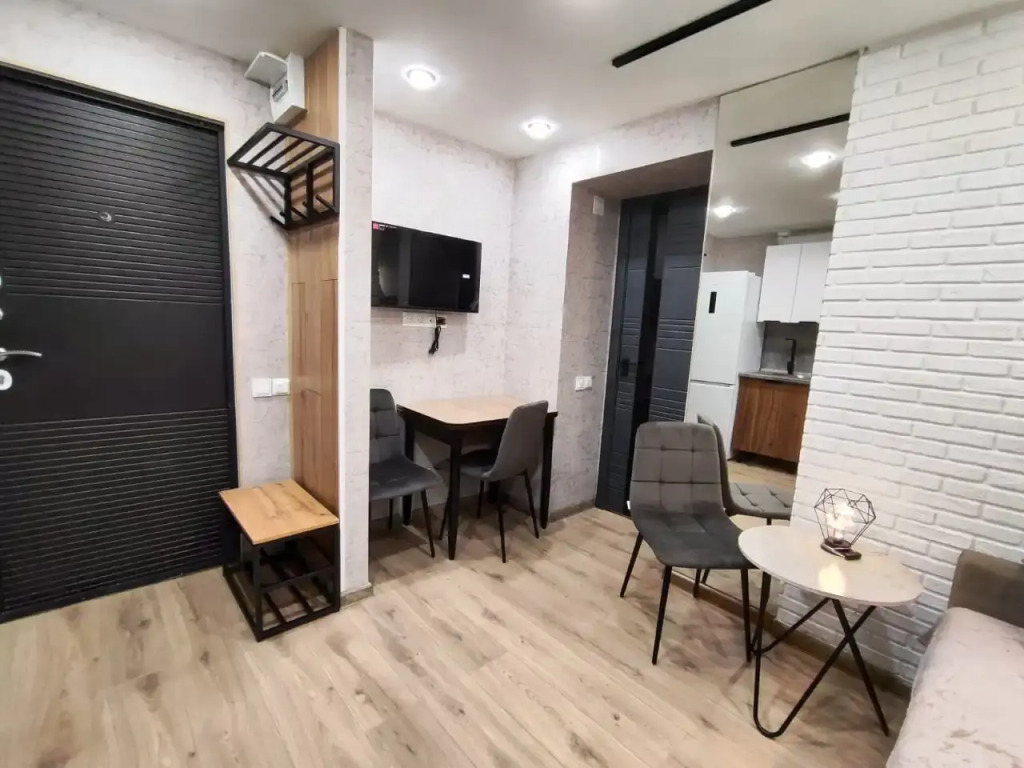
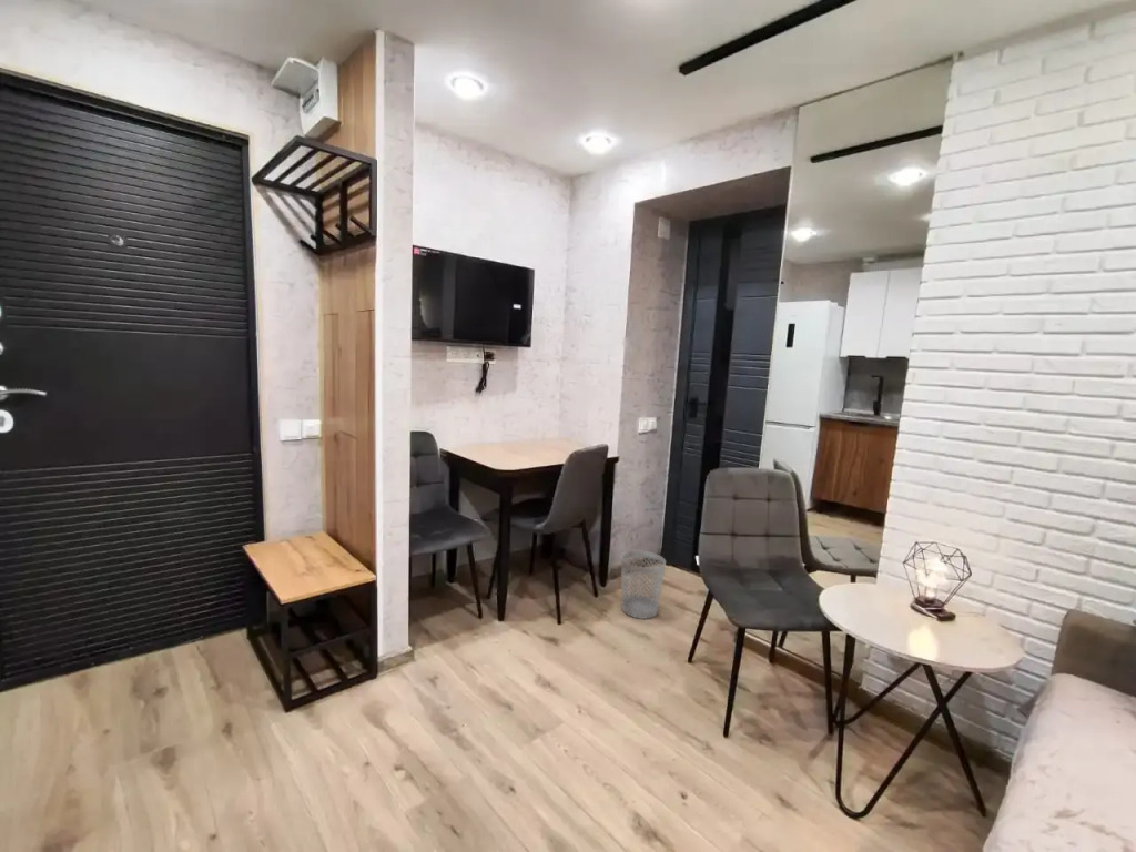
+ wastebasket (641, 585)
